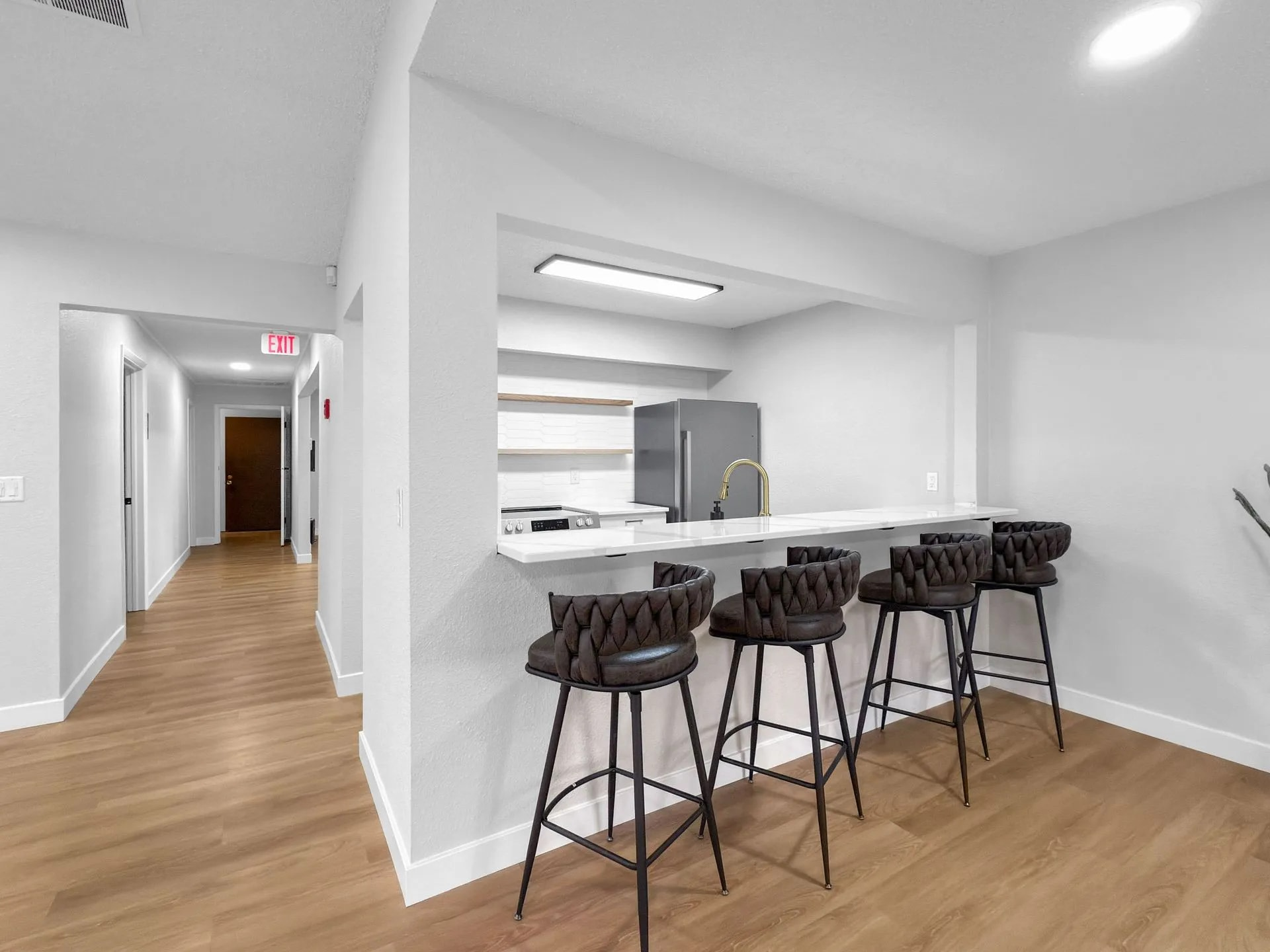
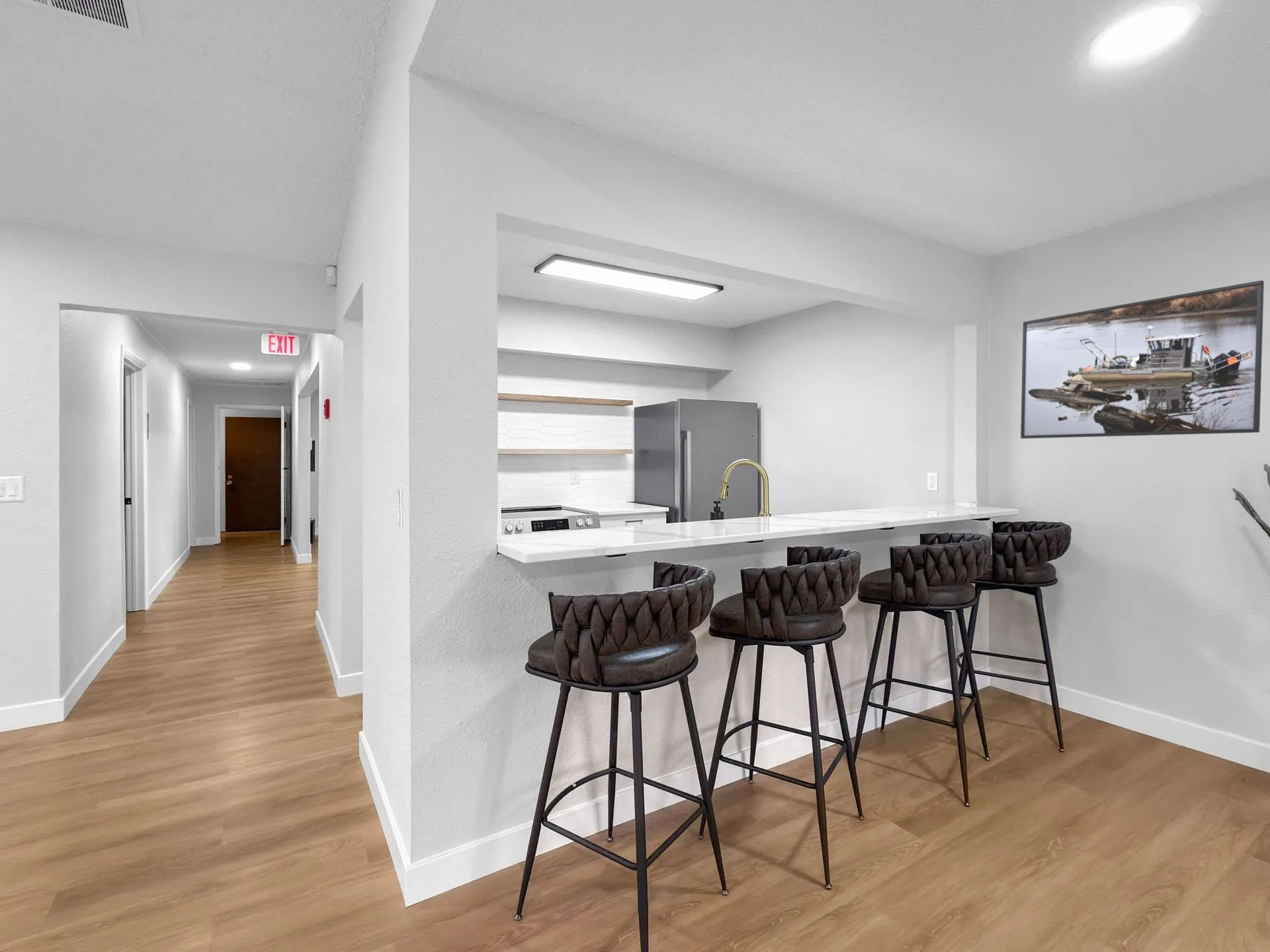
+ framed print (1126, 370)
